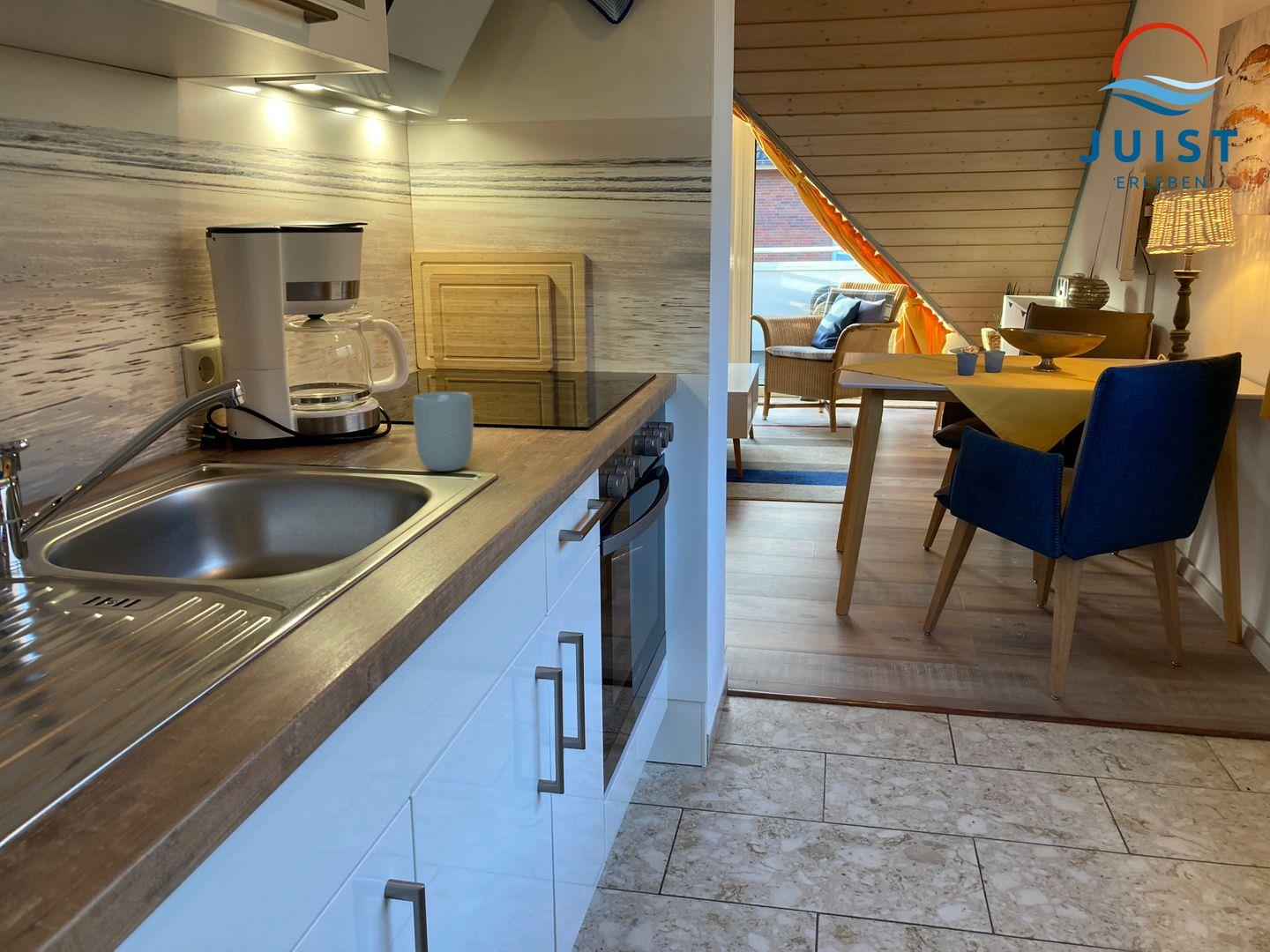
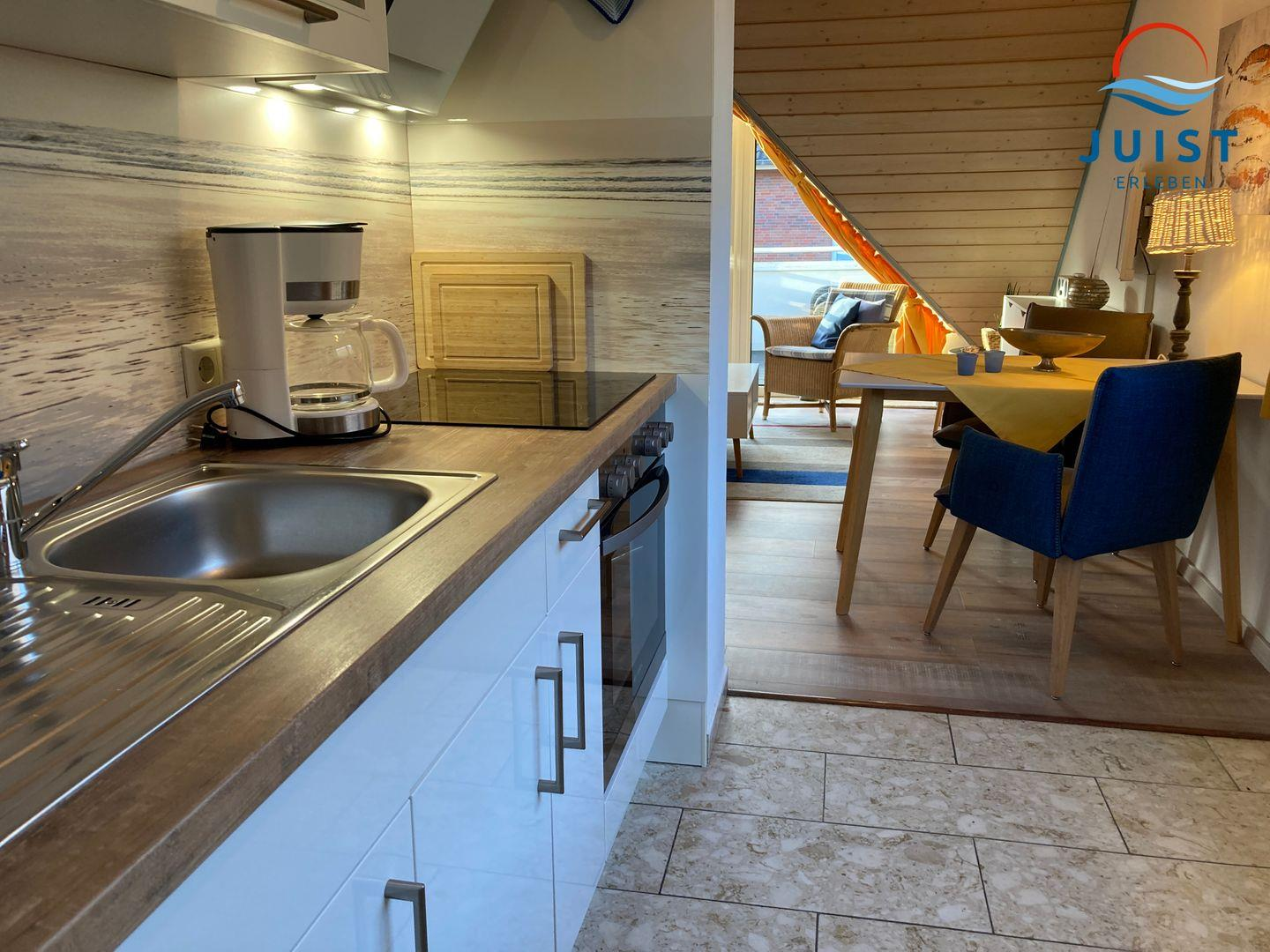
- cup (444, 432)
